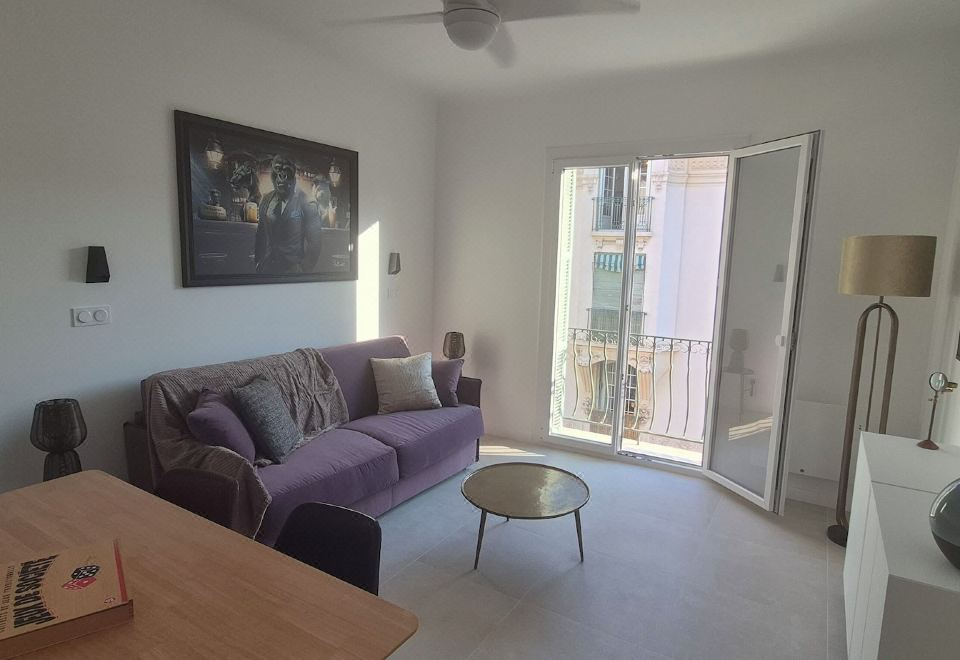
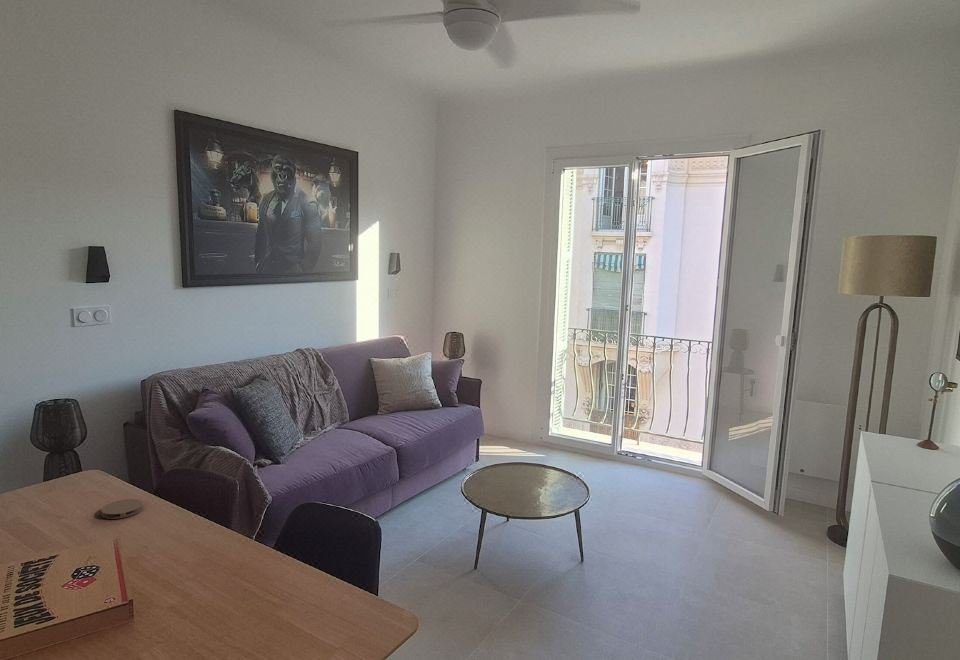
+ coaster (122, 508)
